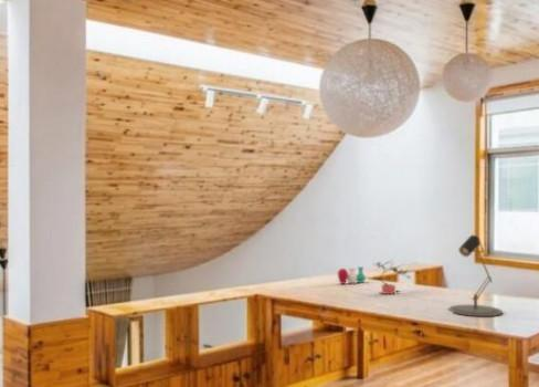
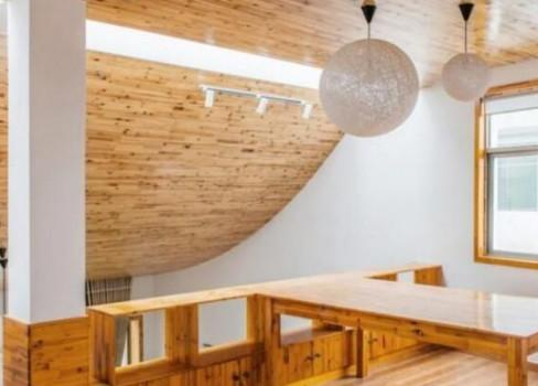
- desk lamp (485, 270)
- potted plant (394, 272)
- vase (351, 275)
